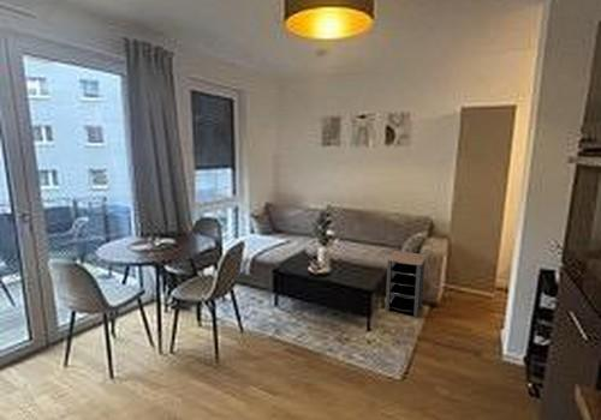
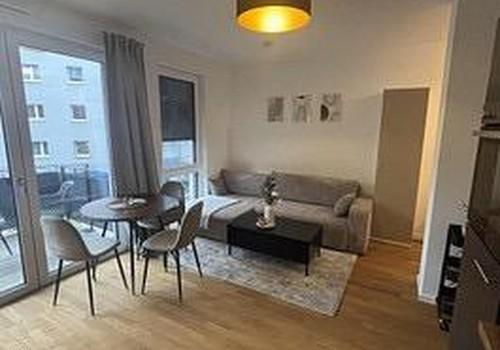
- side table (405, 282)
